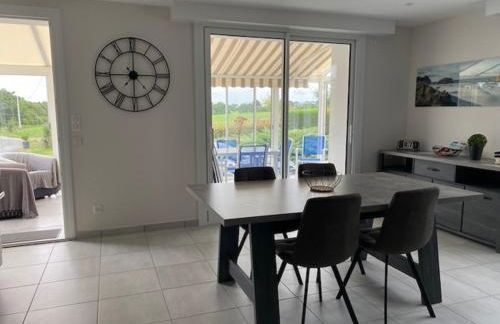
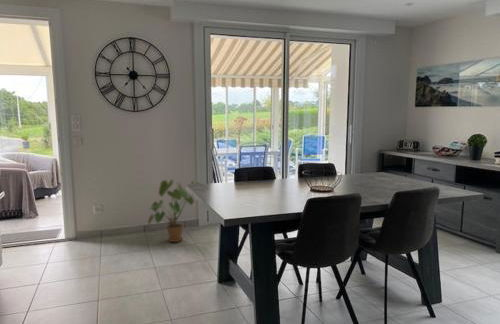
+ house plant (178, 209)
